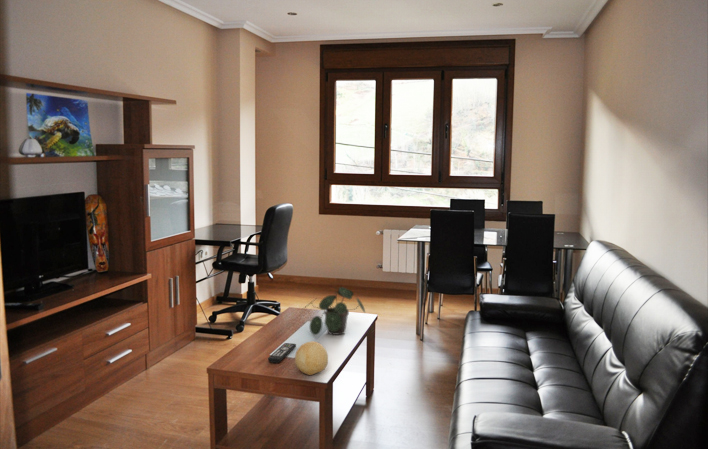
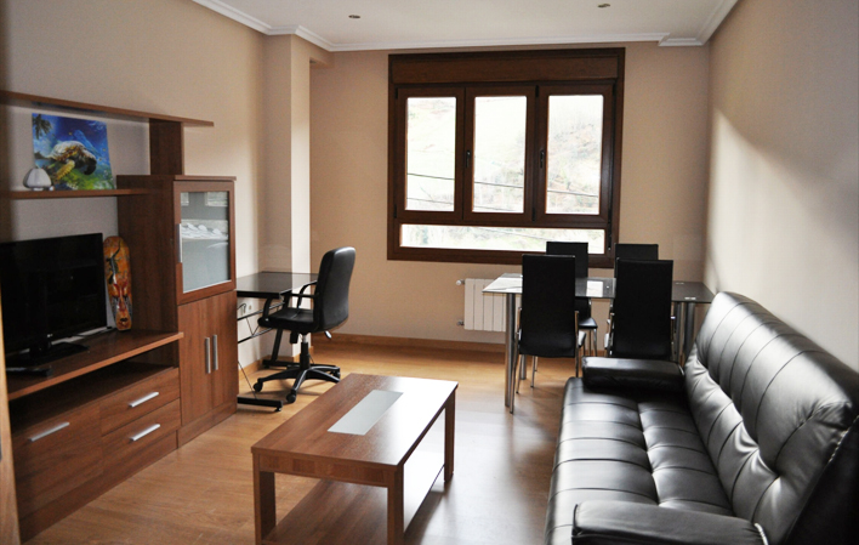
- remote control (282, 352)
- potted plant (334, 309)
- decorative ball (311, 357)
